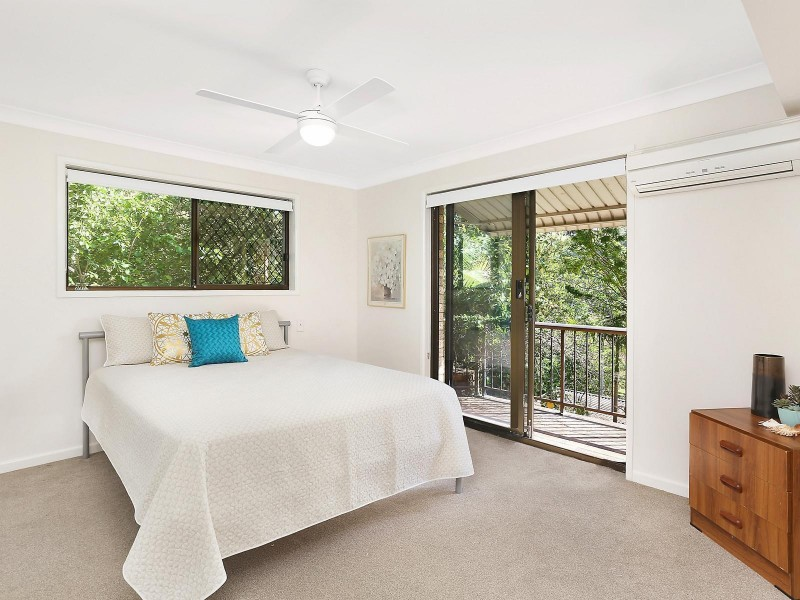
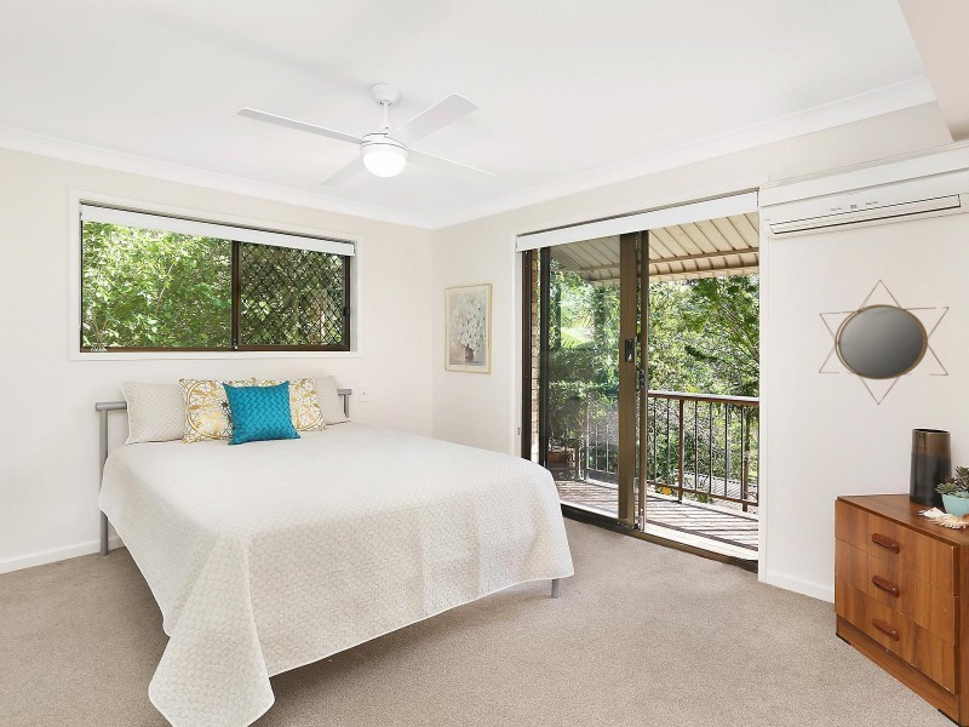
+ home mirror (878, 342)
